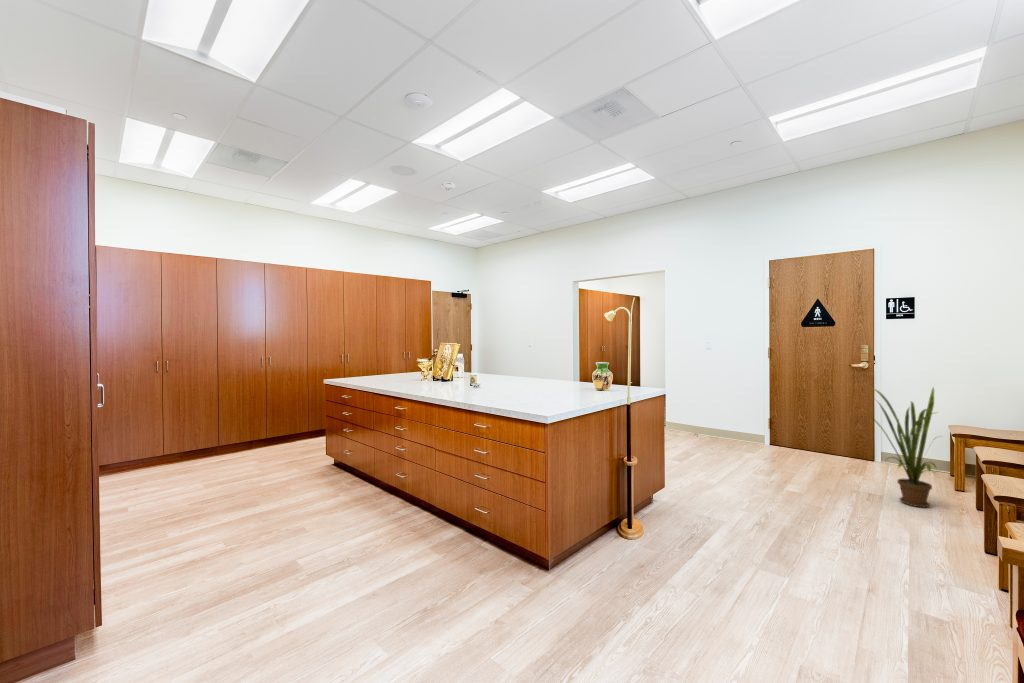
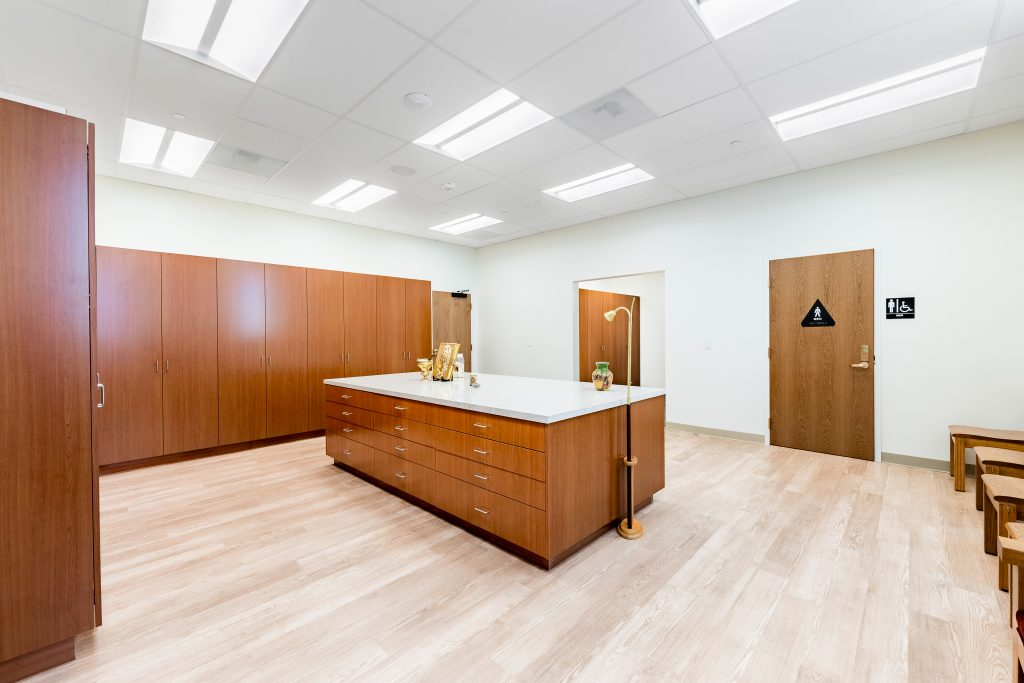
- house plant (908, 446)
